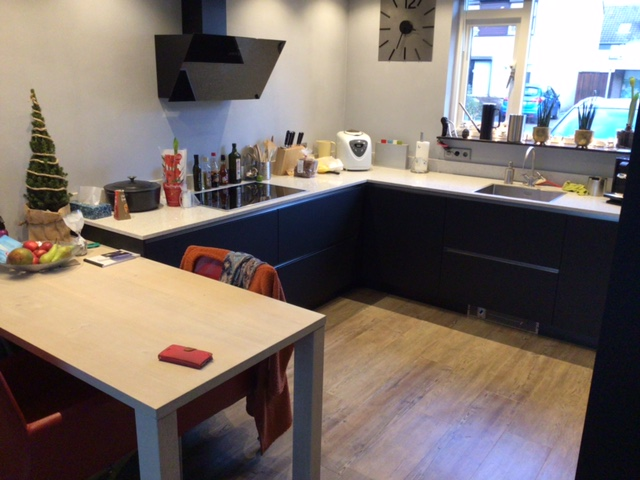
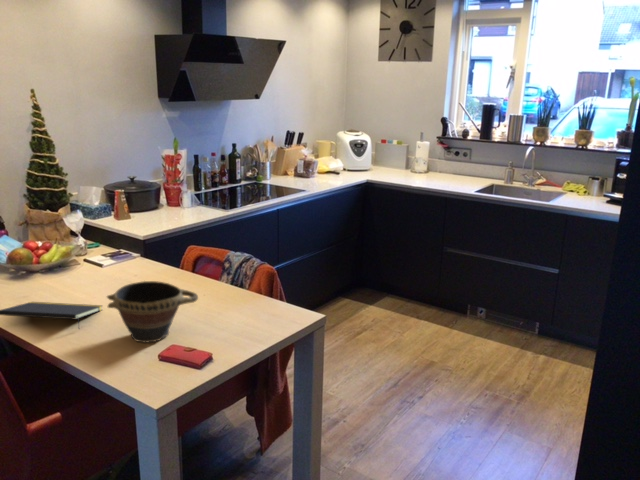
+ notepad (52, 310)
+ bowl (151, 312)
